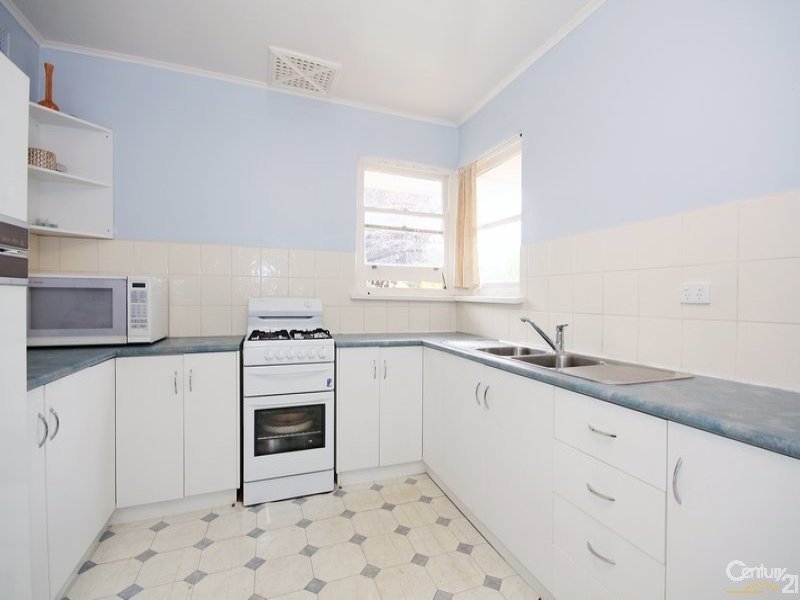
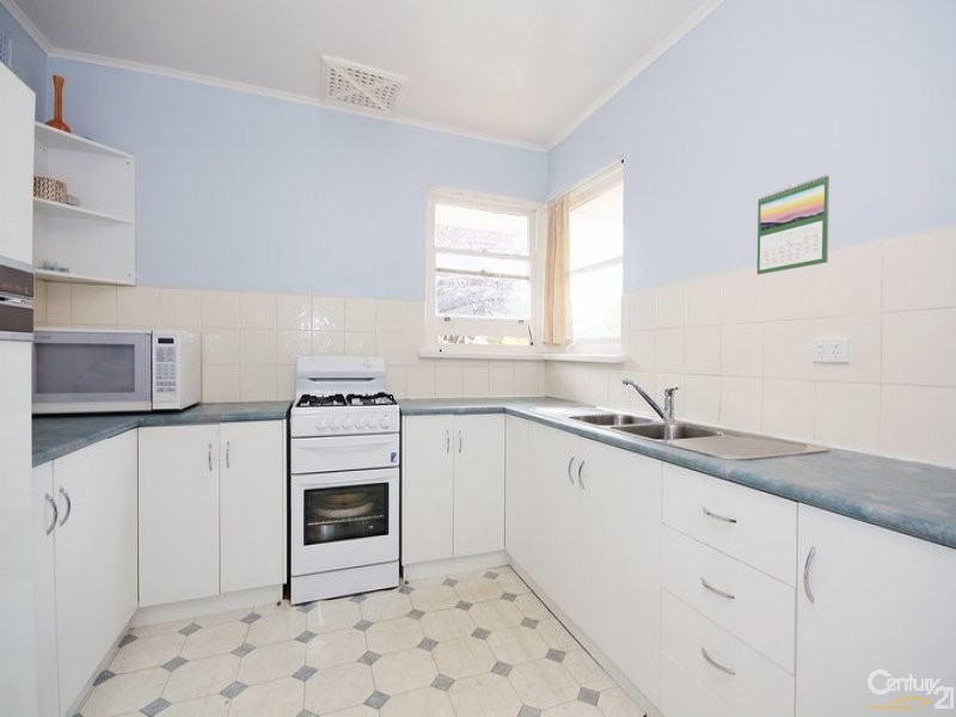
+ calendar (790, 226)
